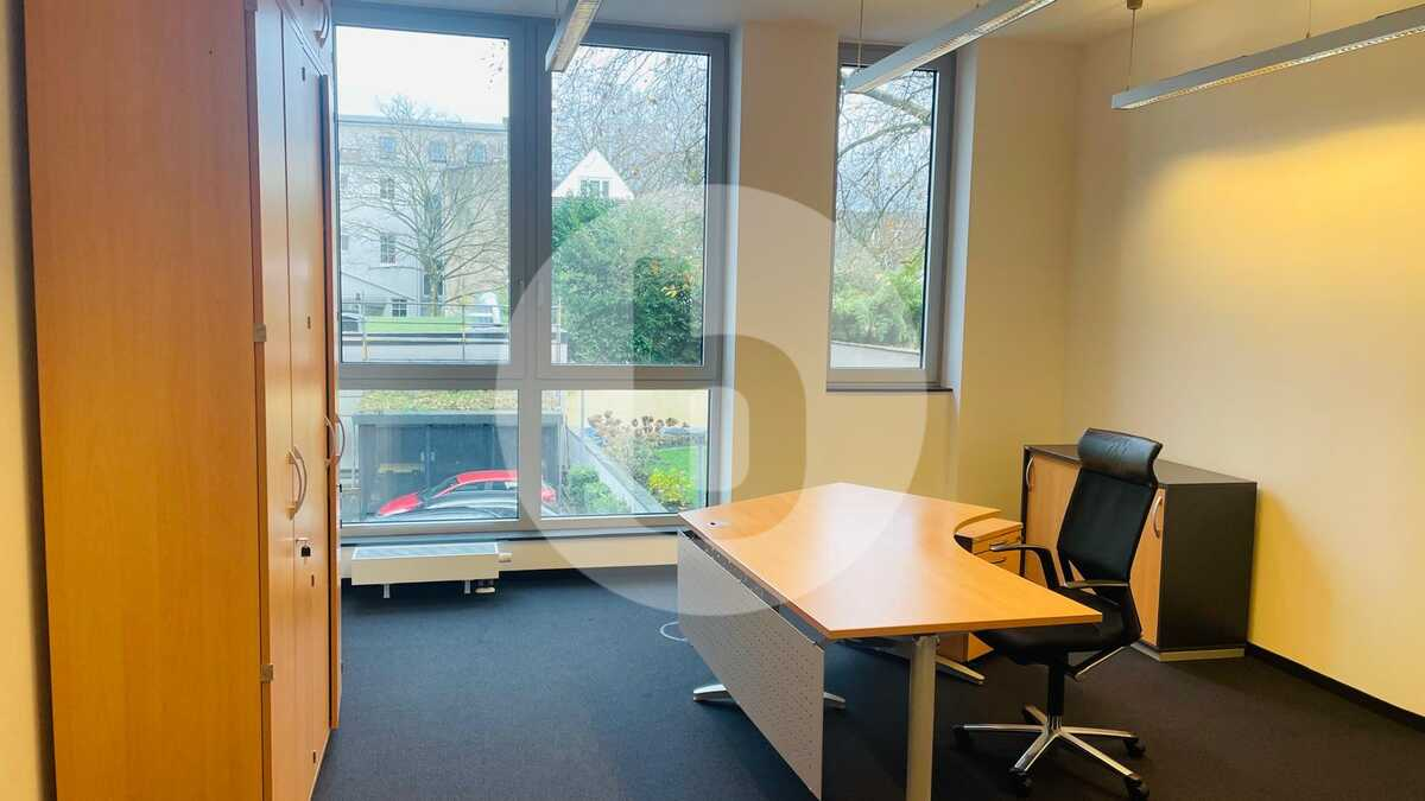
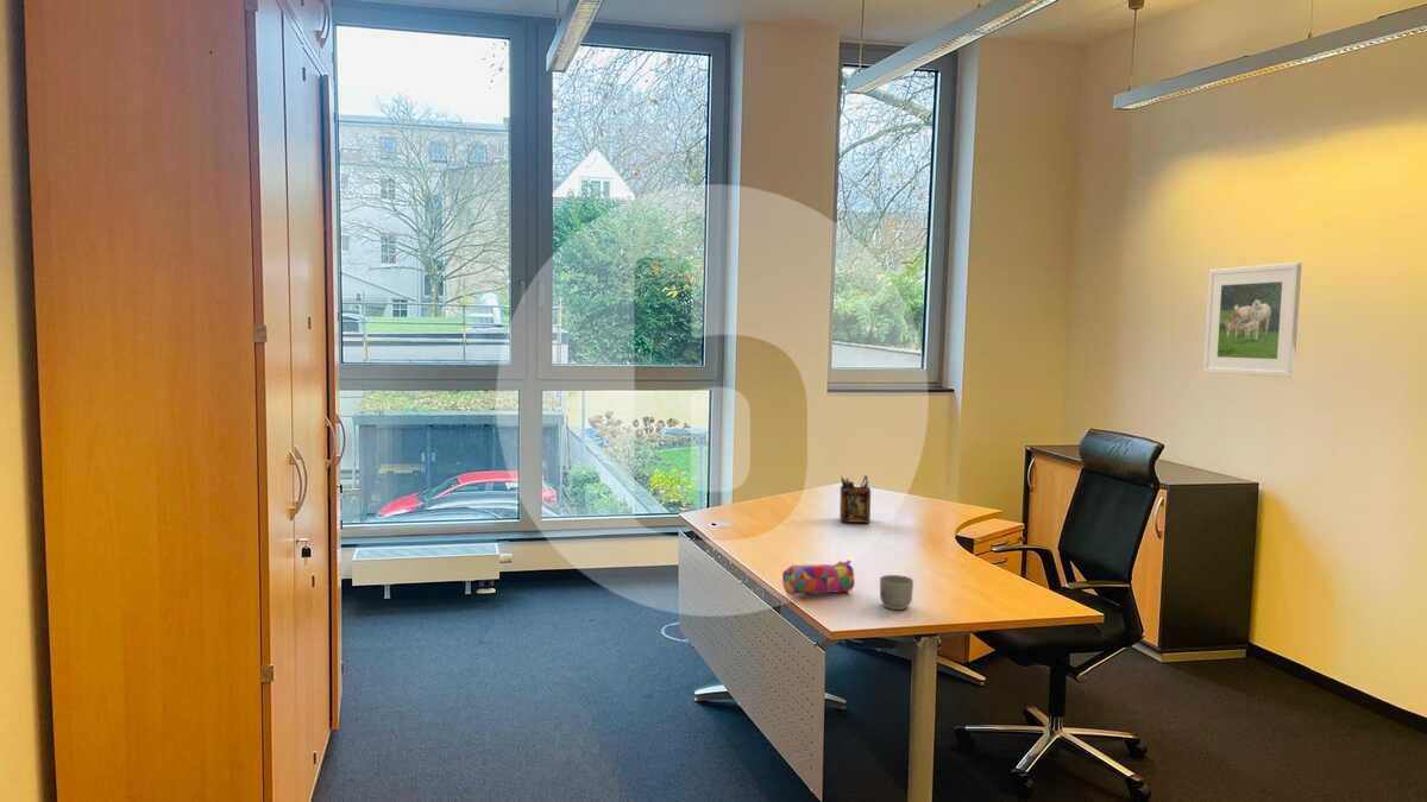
+ pencil case (818, 577)
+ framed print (1249, 321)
+ desk organizer (855, 498)
+ mug (893, 591)
